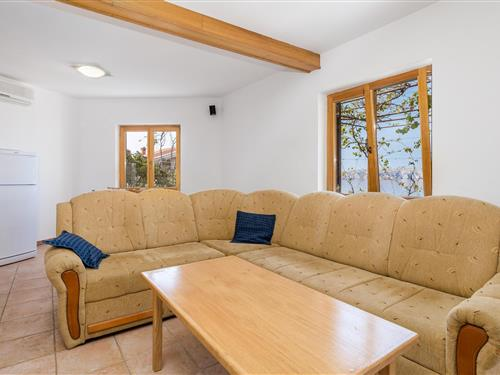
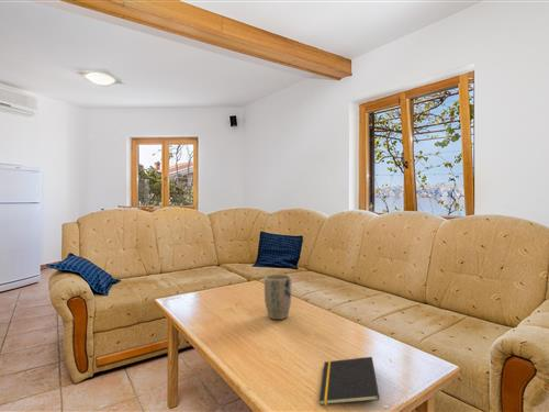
+ plant pot (278, 297)
+ notepad (348, 378)
